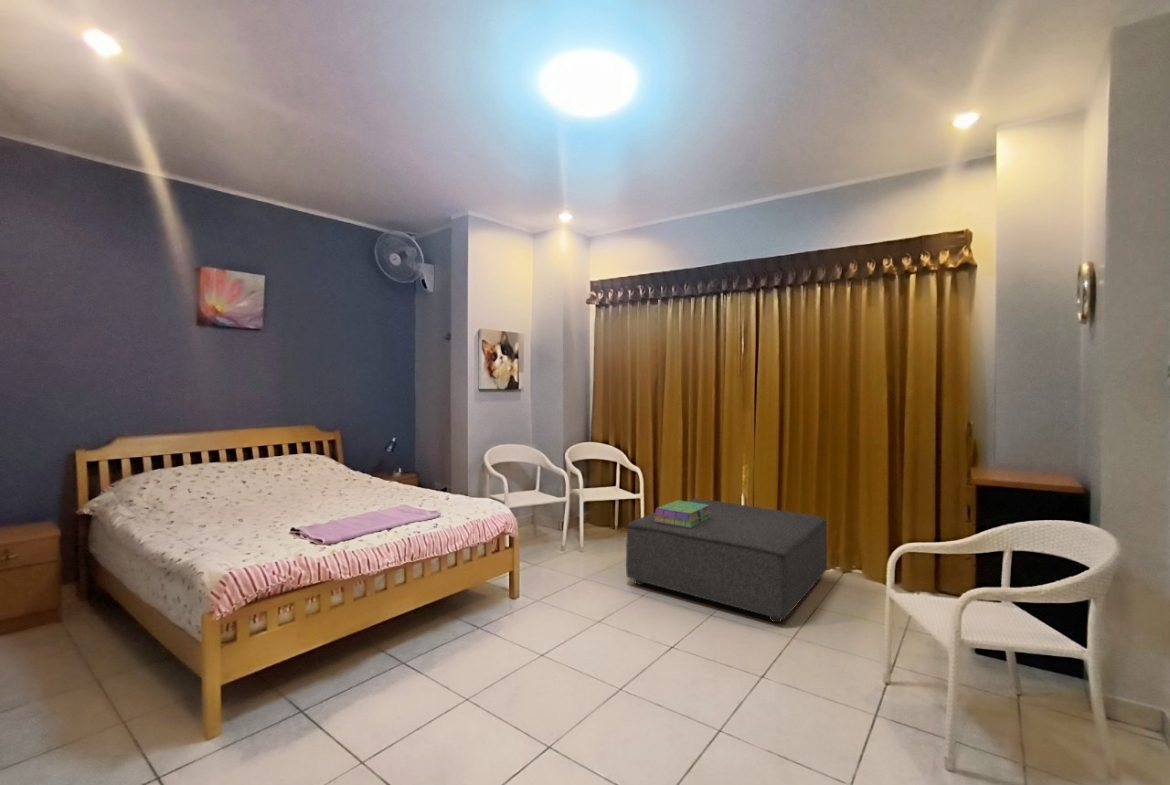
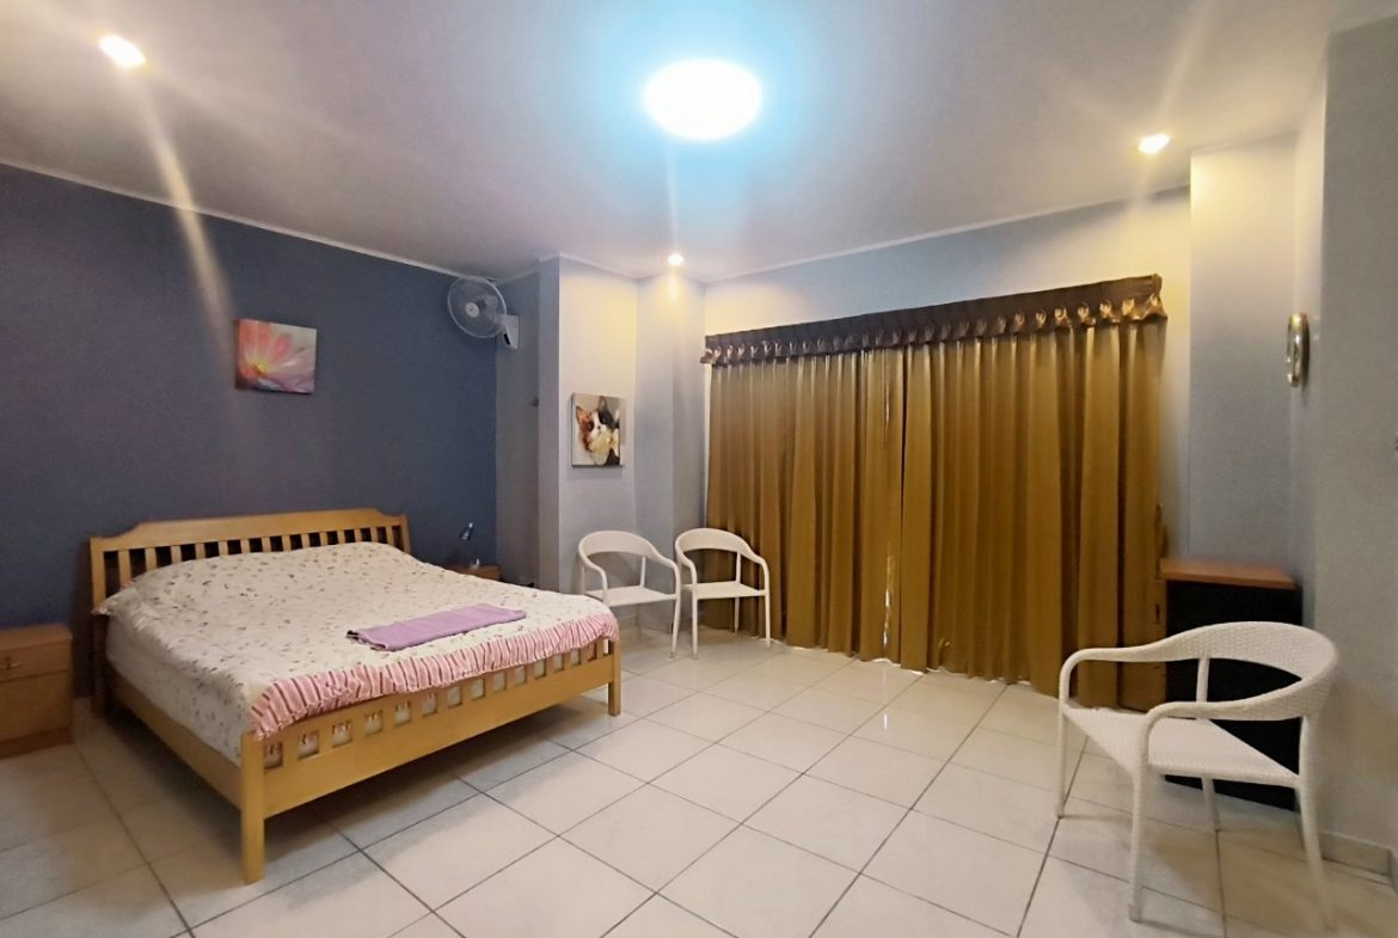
- stack of books (683, 512)
- ottoman (729, 547)
